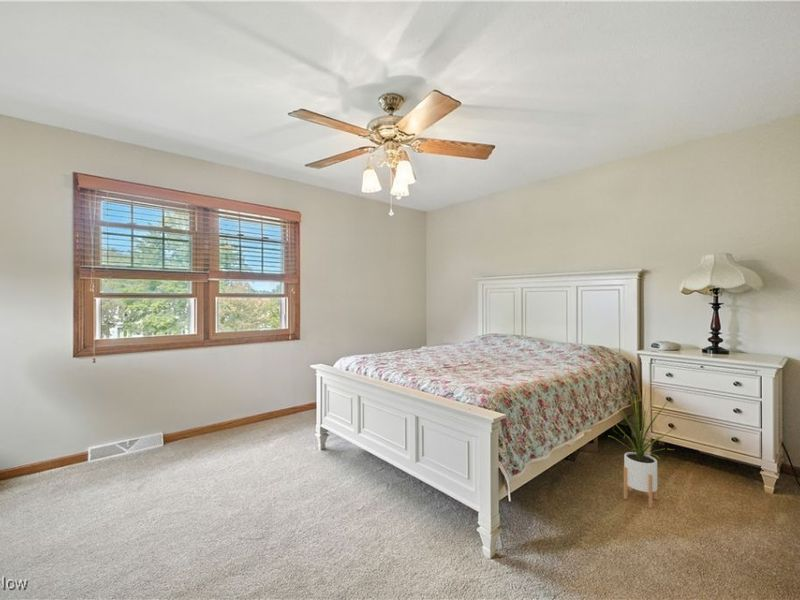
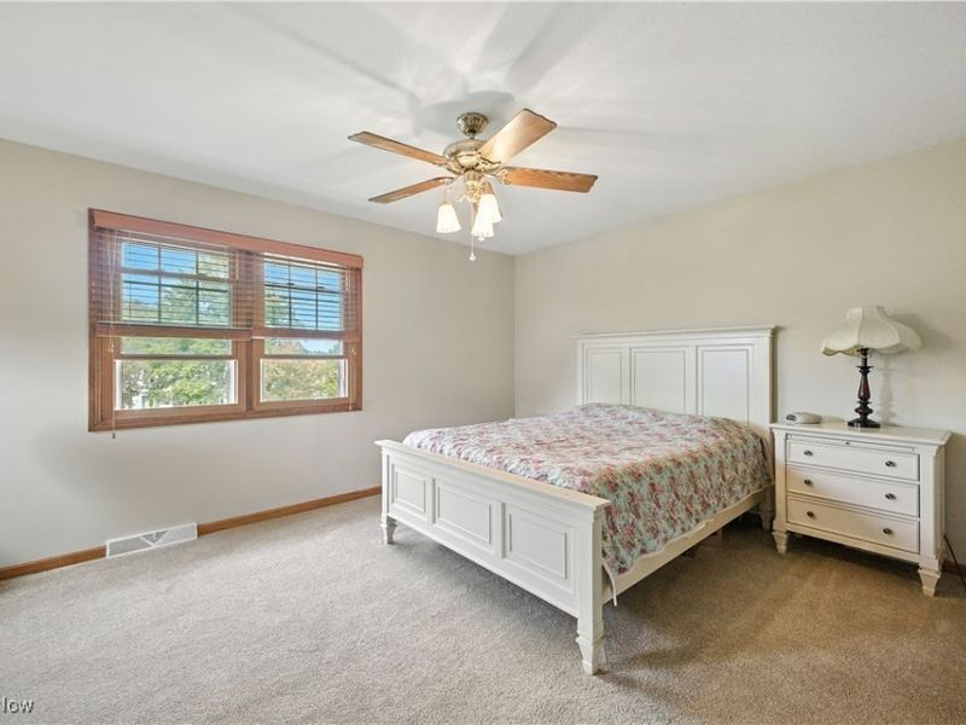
- house plant (640, 445)
